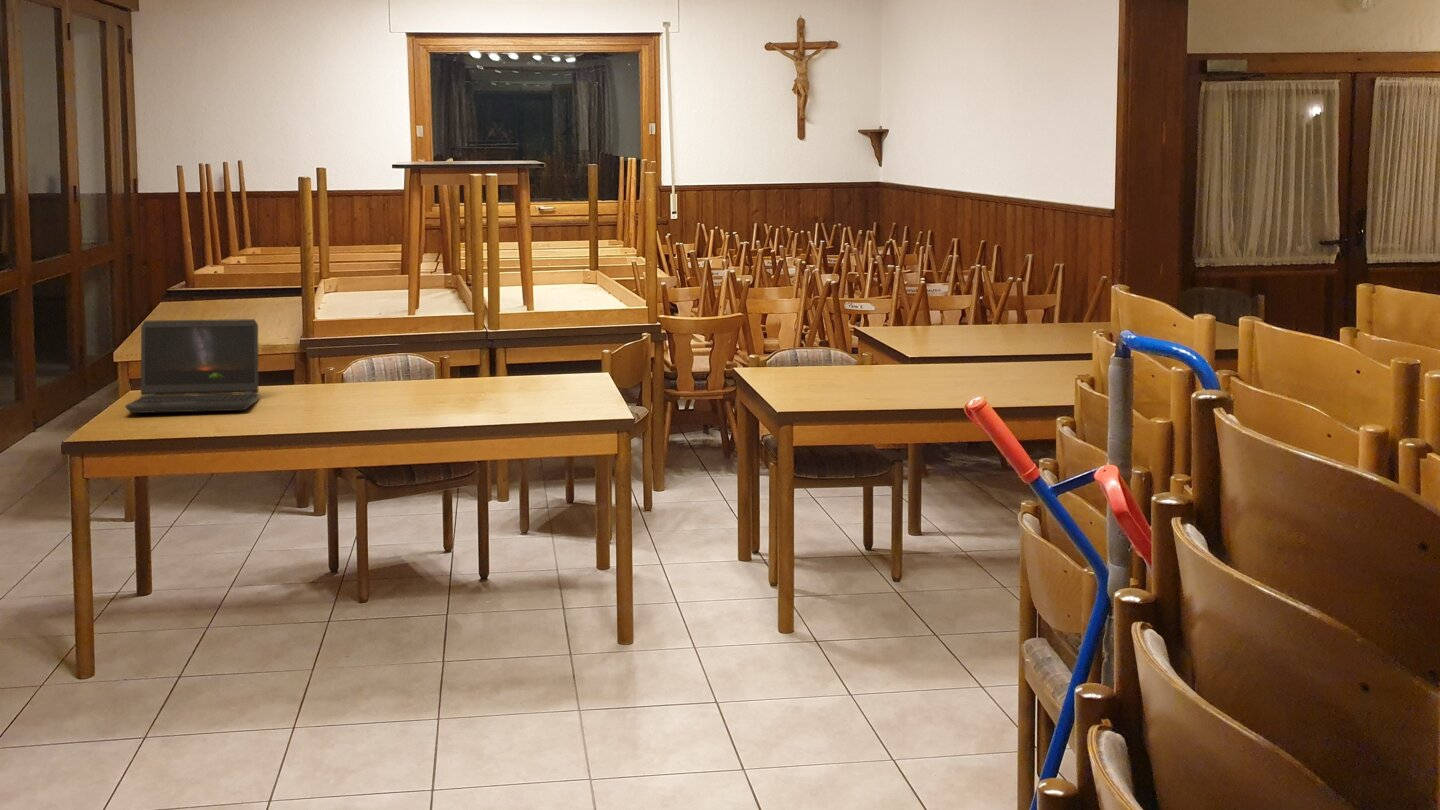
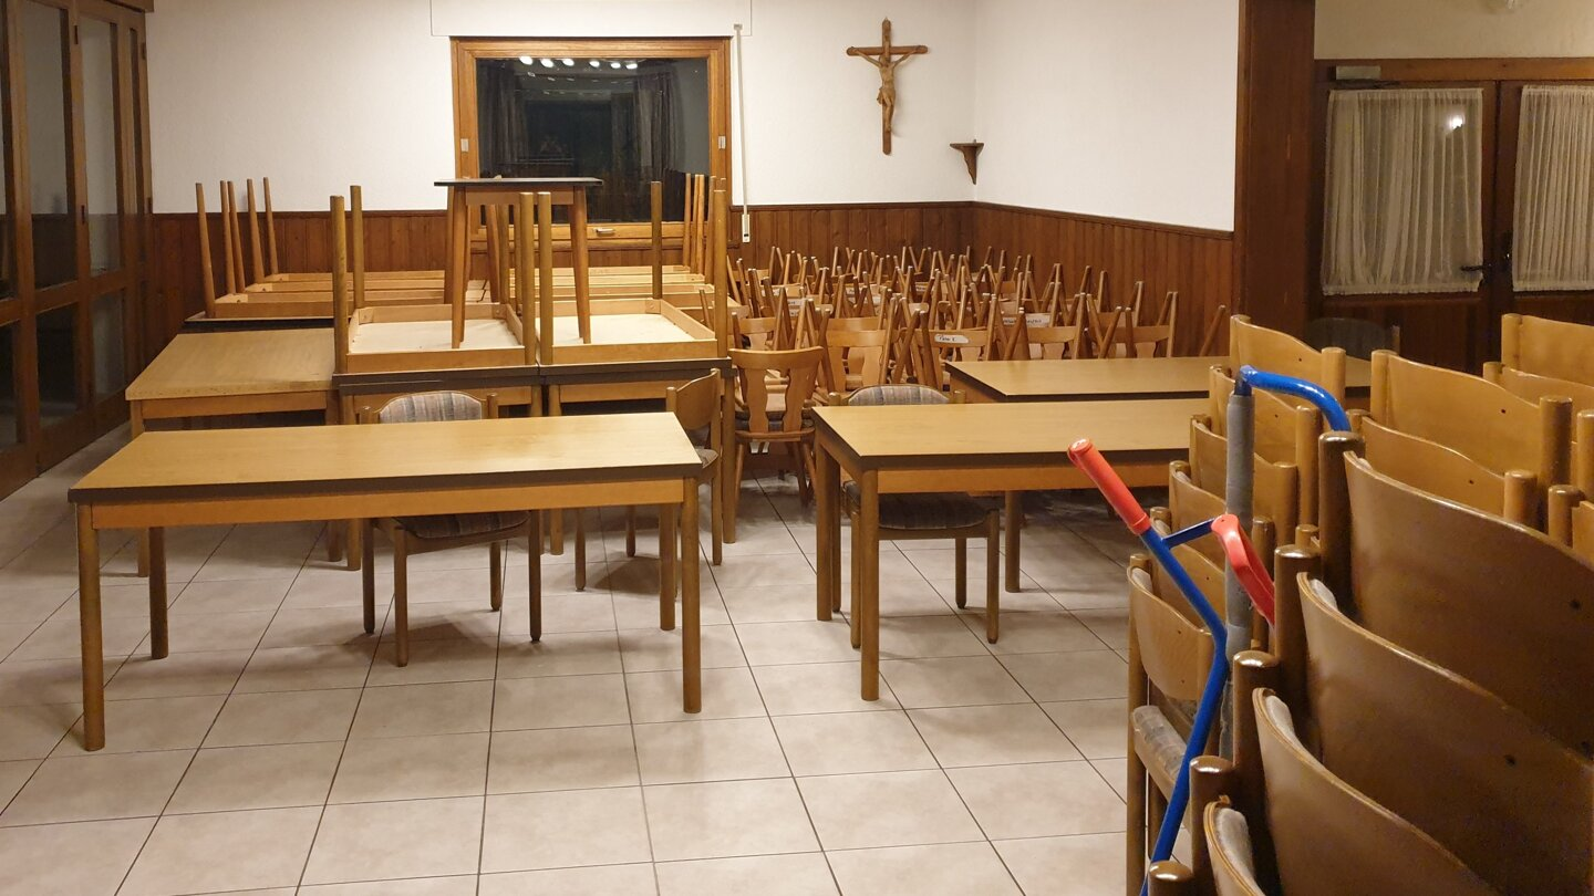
- laptop computer (193, 364)
